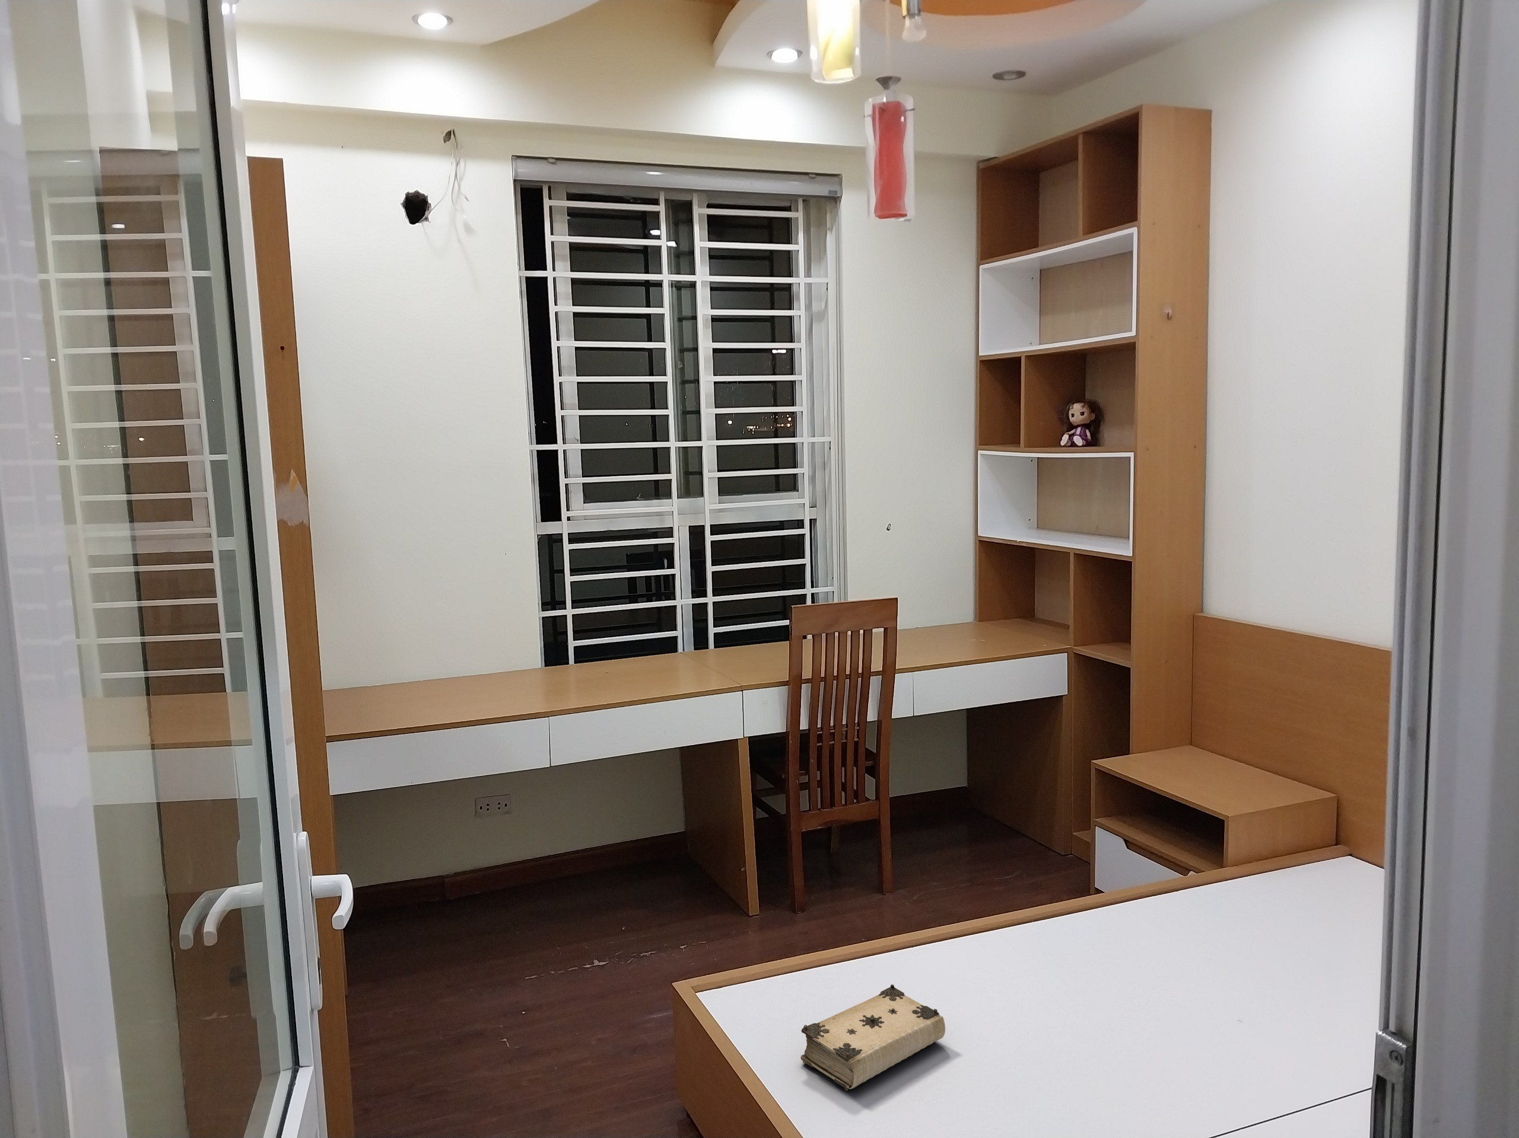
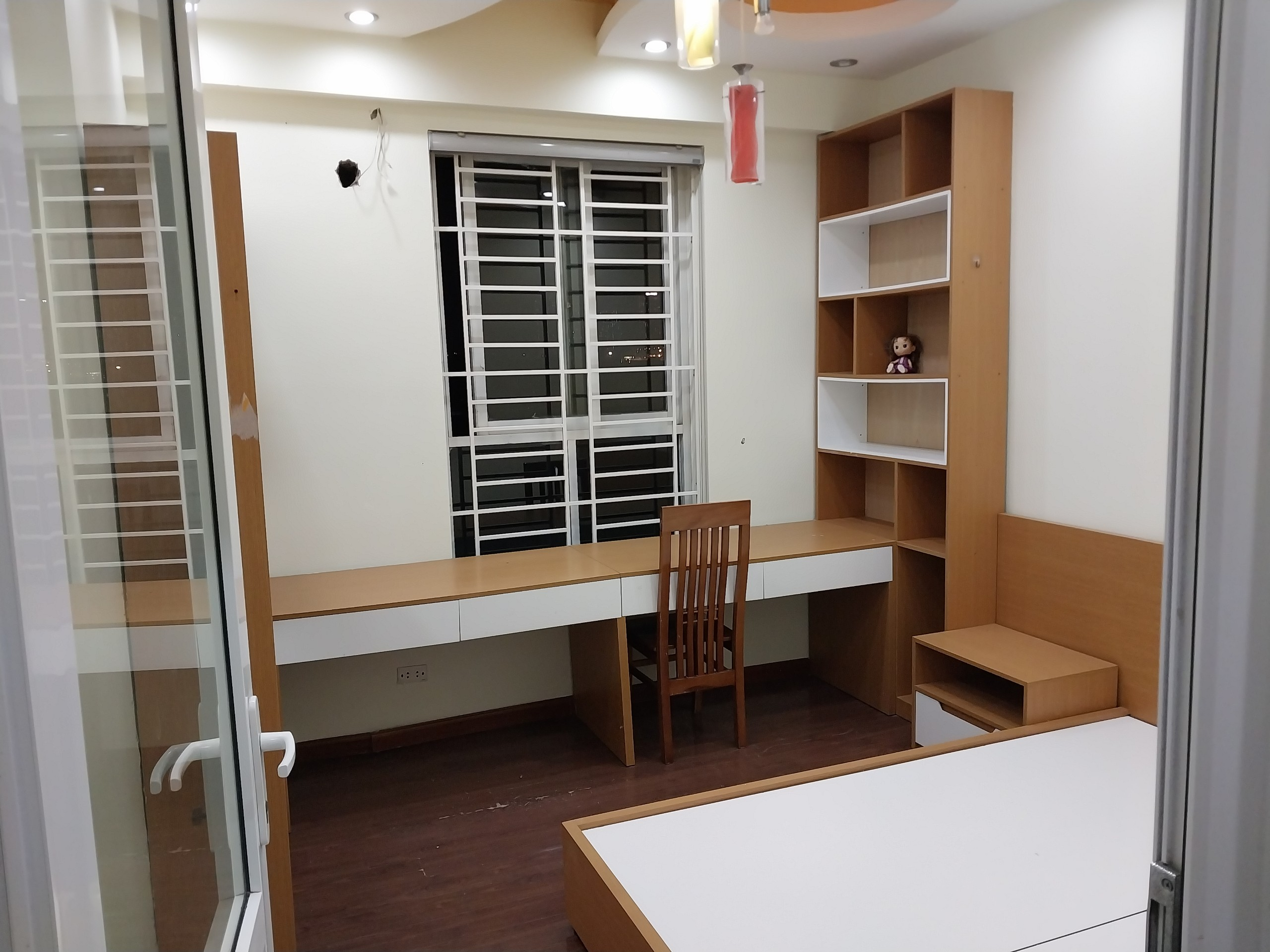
- book (873, 1035)
